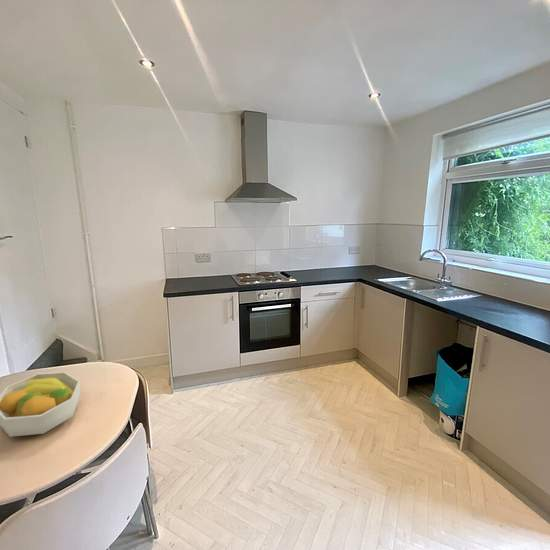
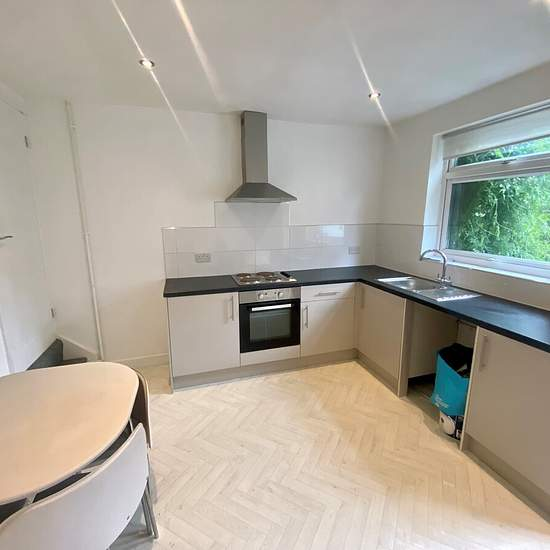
- fruit bowl (39, 398)
